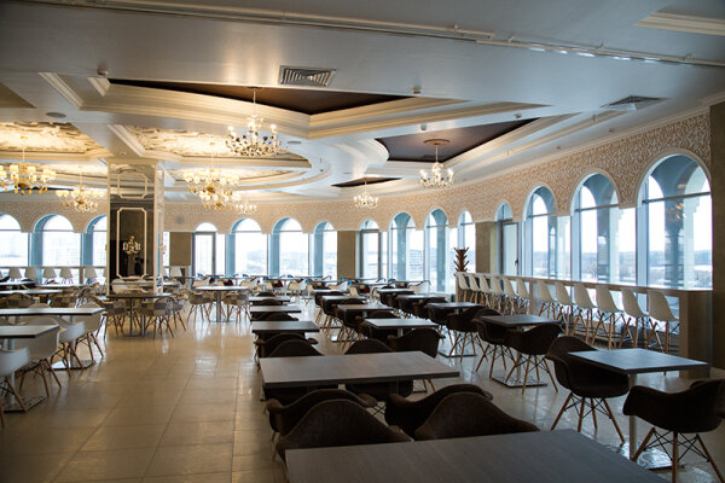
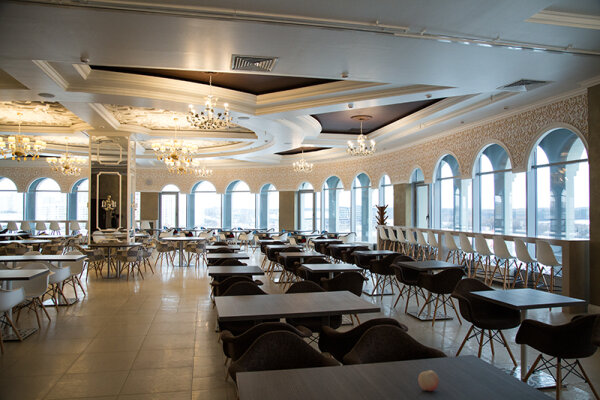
+ fruit (428, 380)
